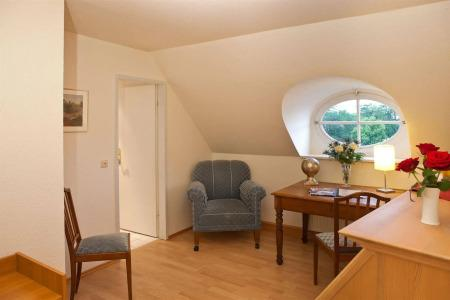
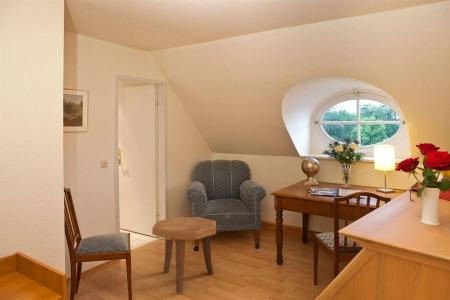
+ side table (184, 251)
